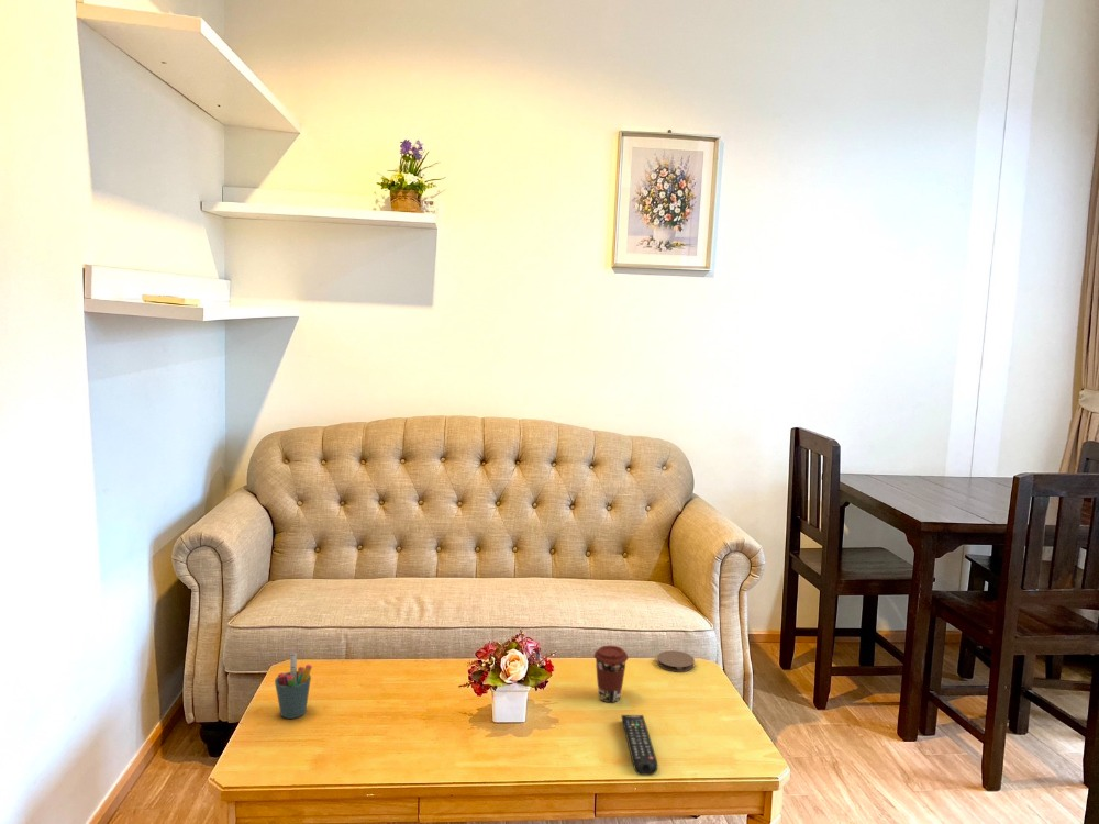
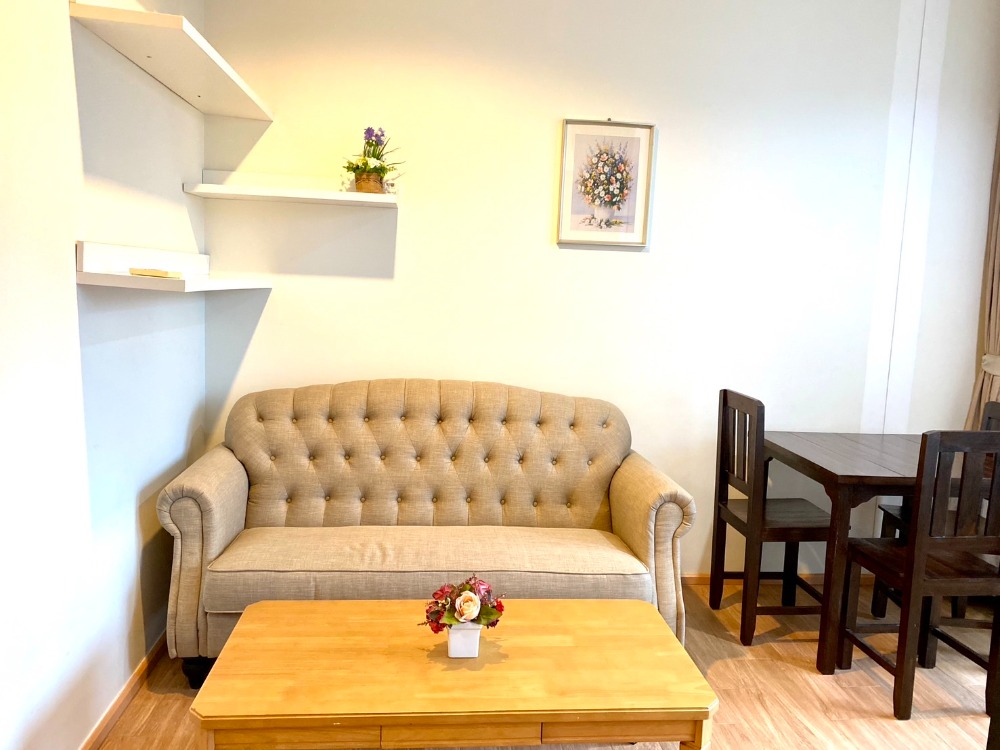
- remote control (637, 741)
- coffee cup (610, 673)
- pen holder (293, 687)
- coaster (675, 660)
